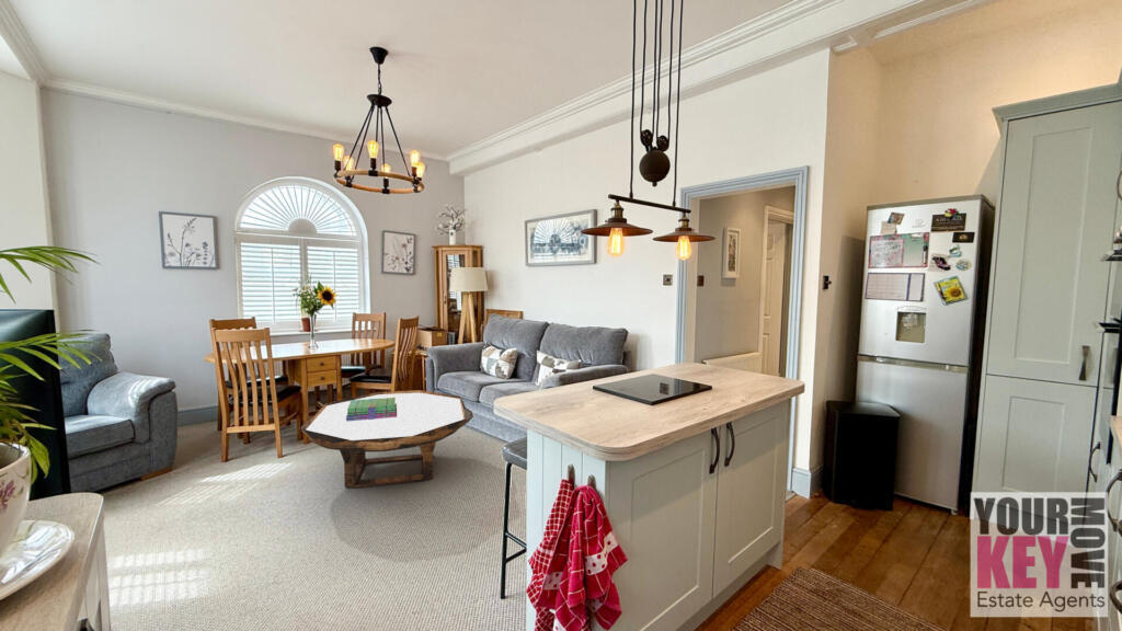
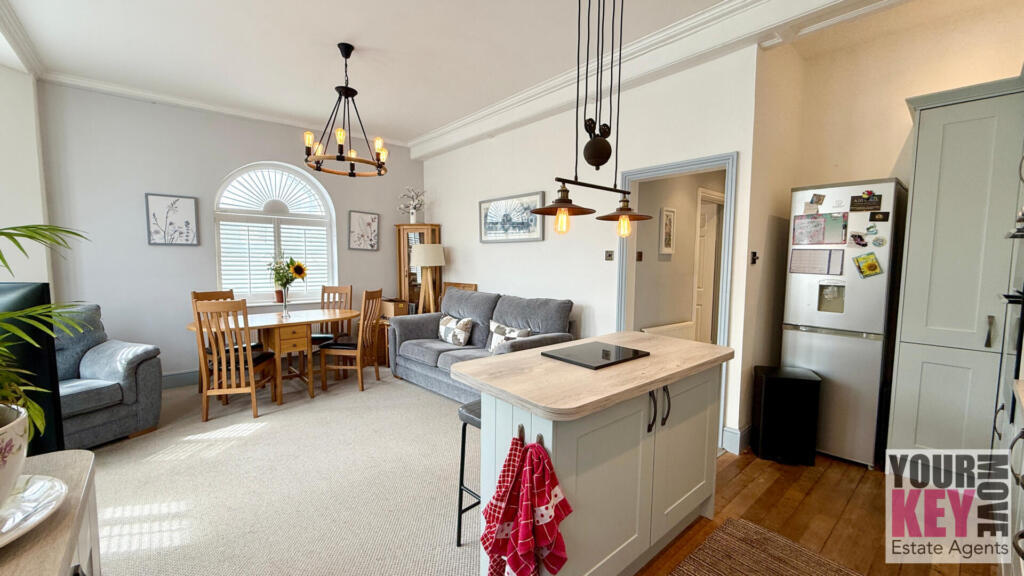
- stack of books (373, 408)
- coffee table (392, 439)
